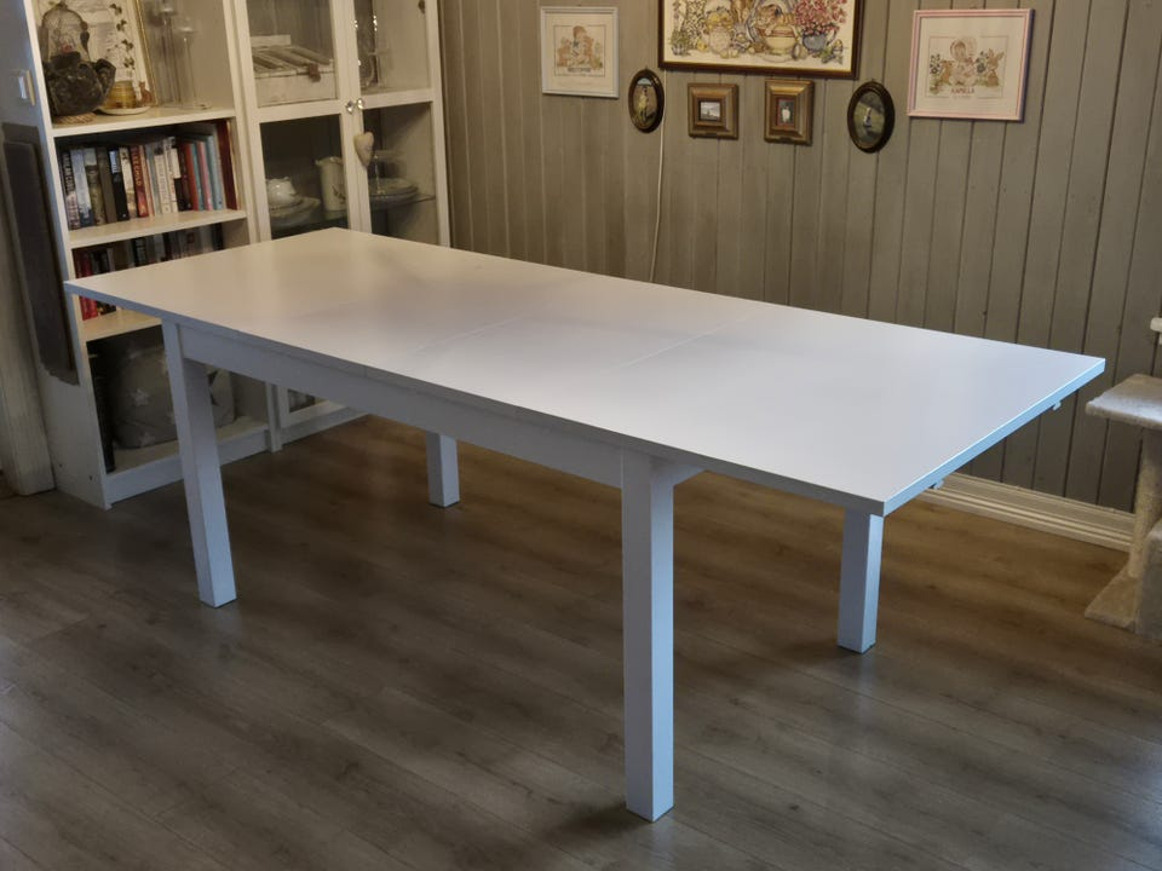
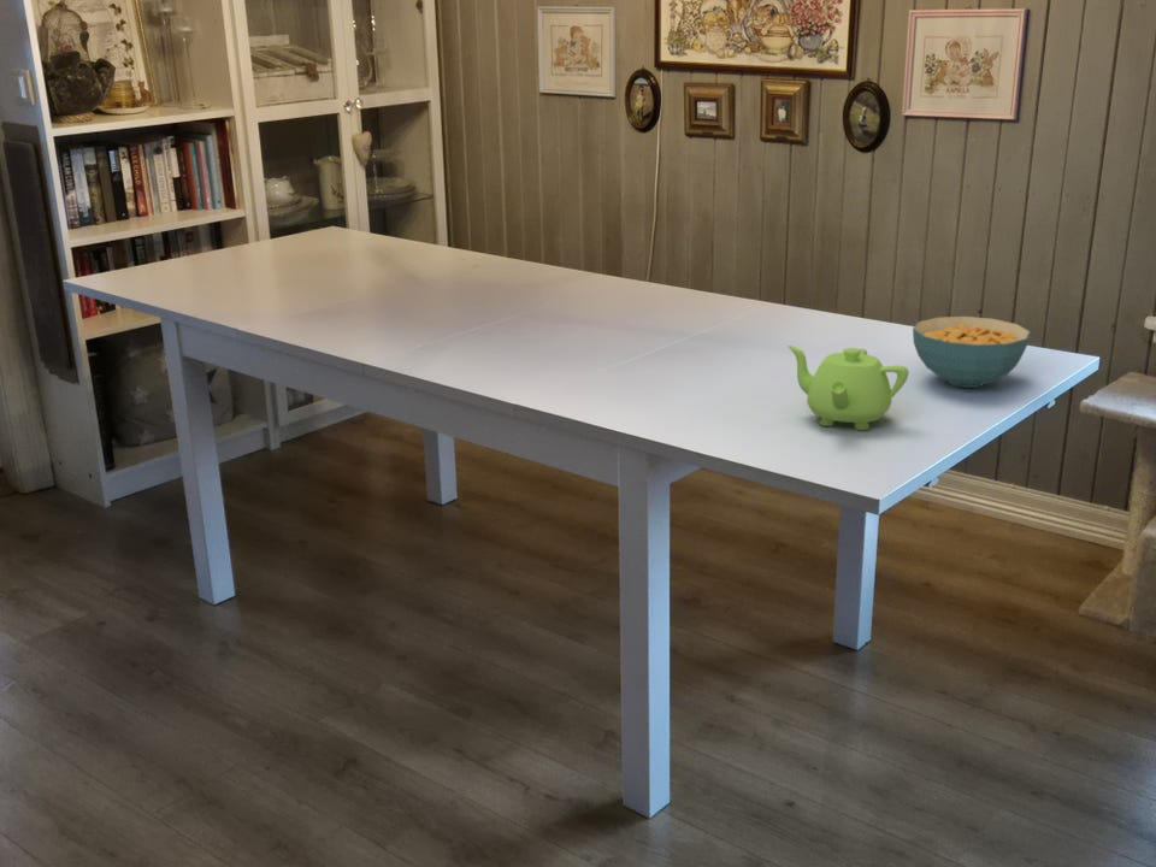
+ cereal bowl (968, 356)
+ teapot (844, 385)
